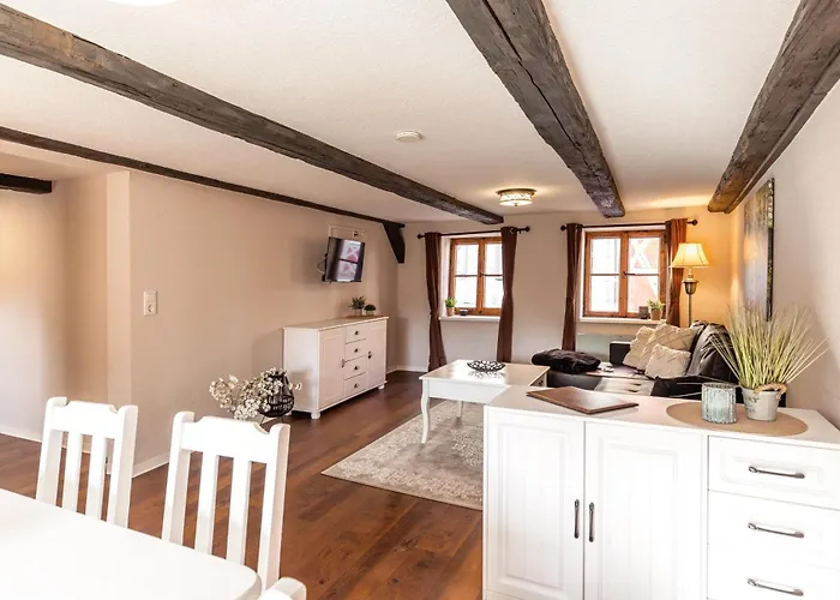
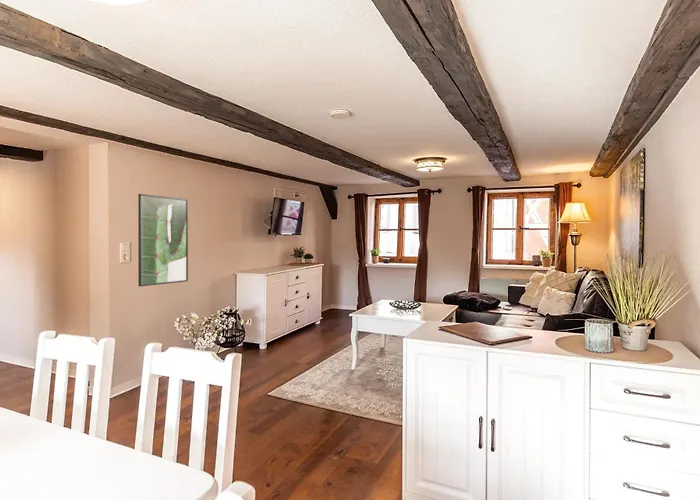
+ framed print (164, 240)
